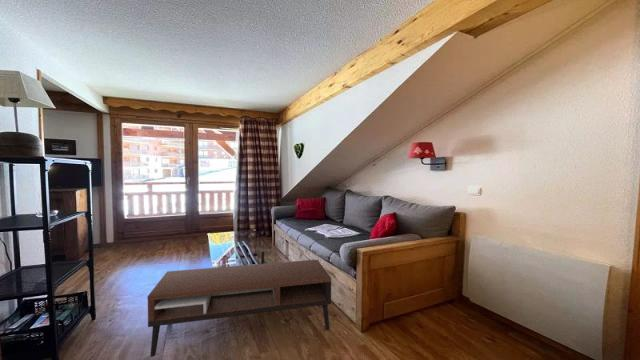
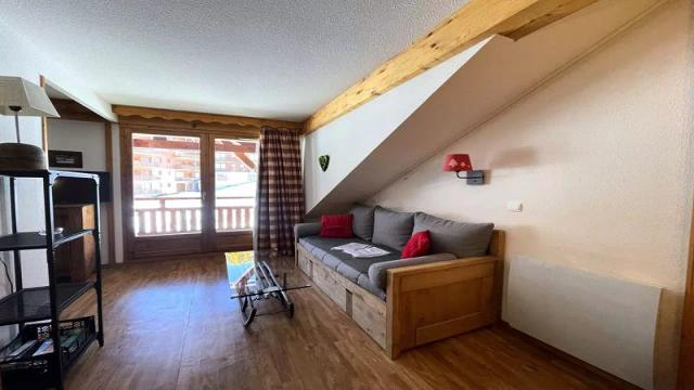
- coffee table (247, 300)
